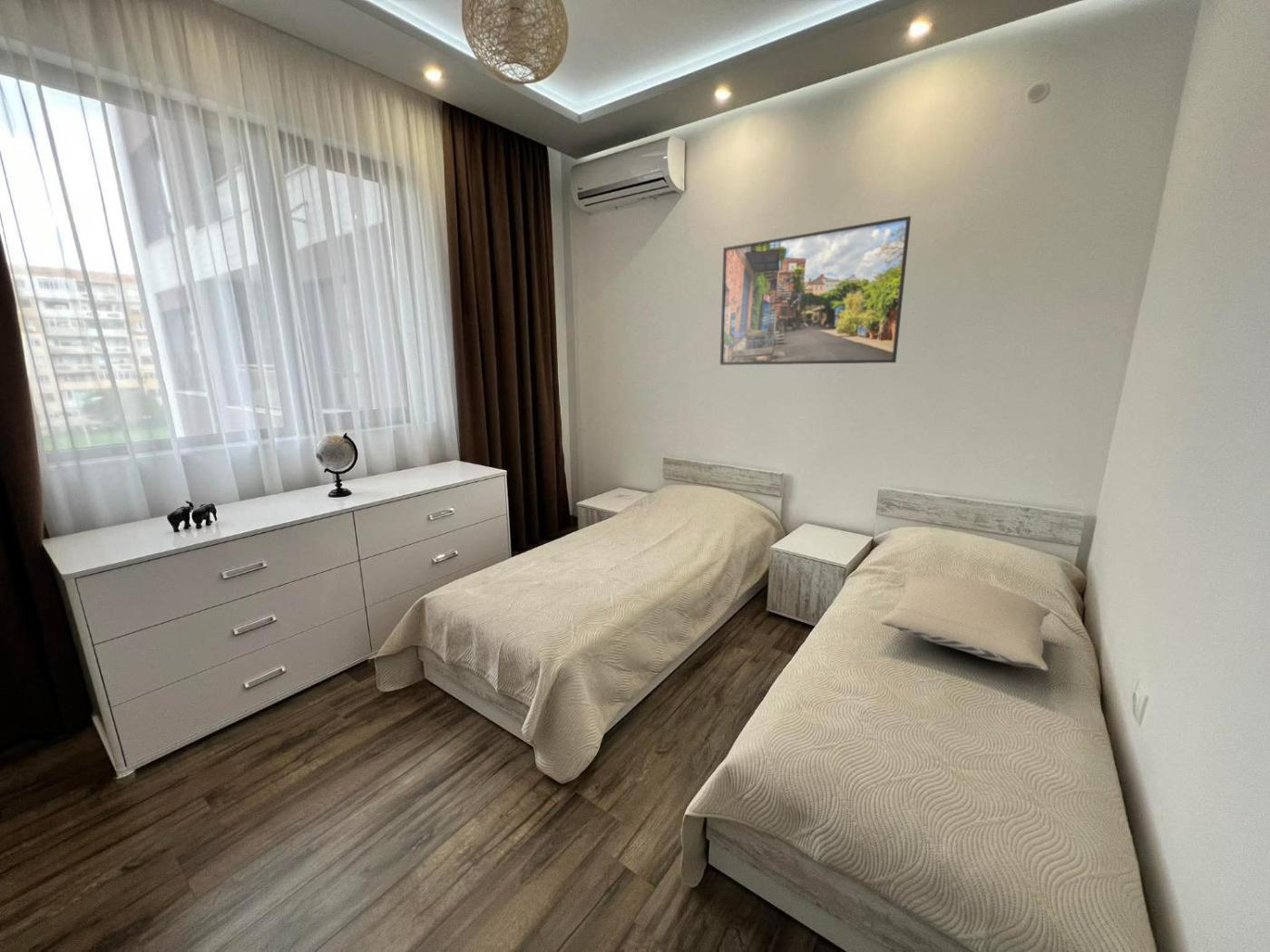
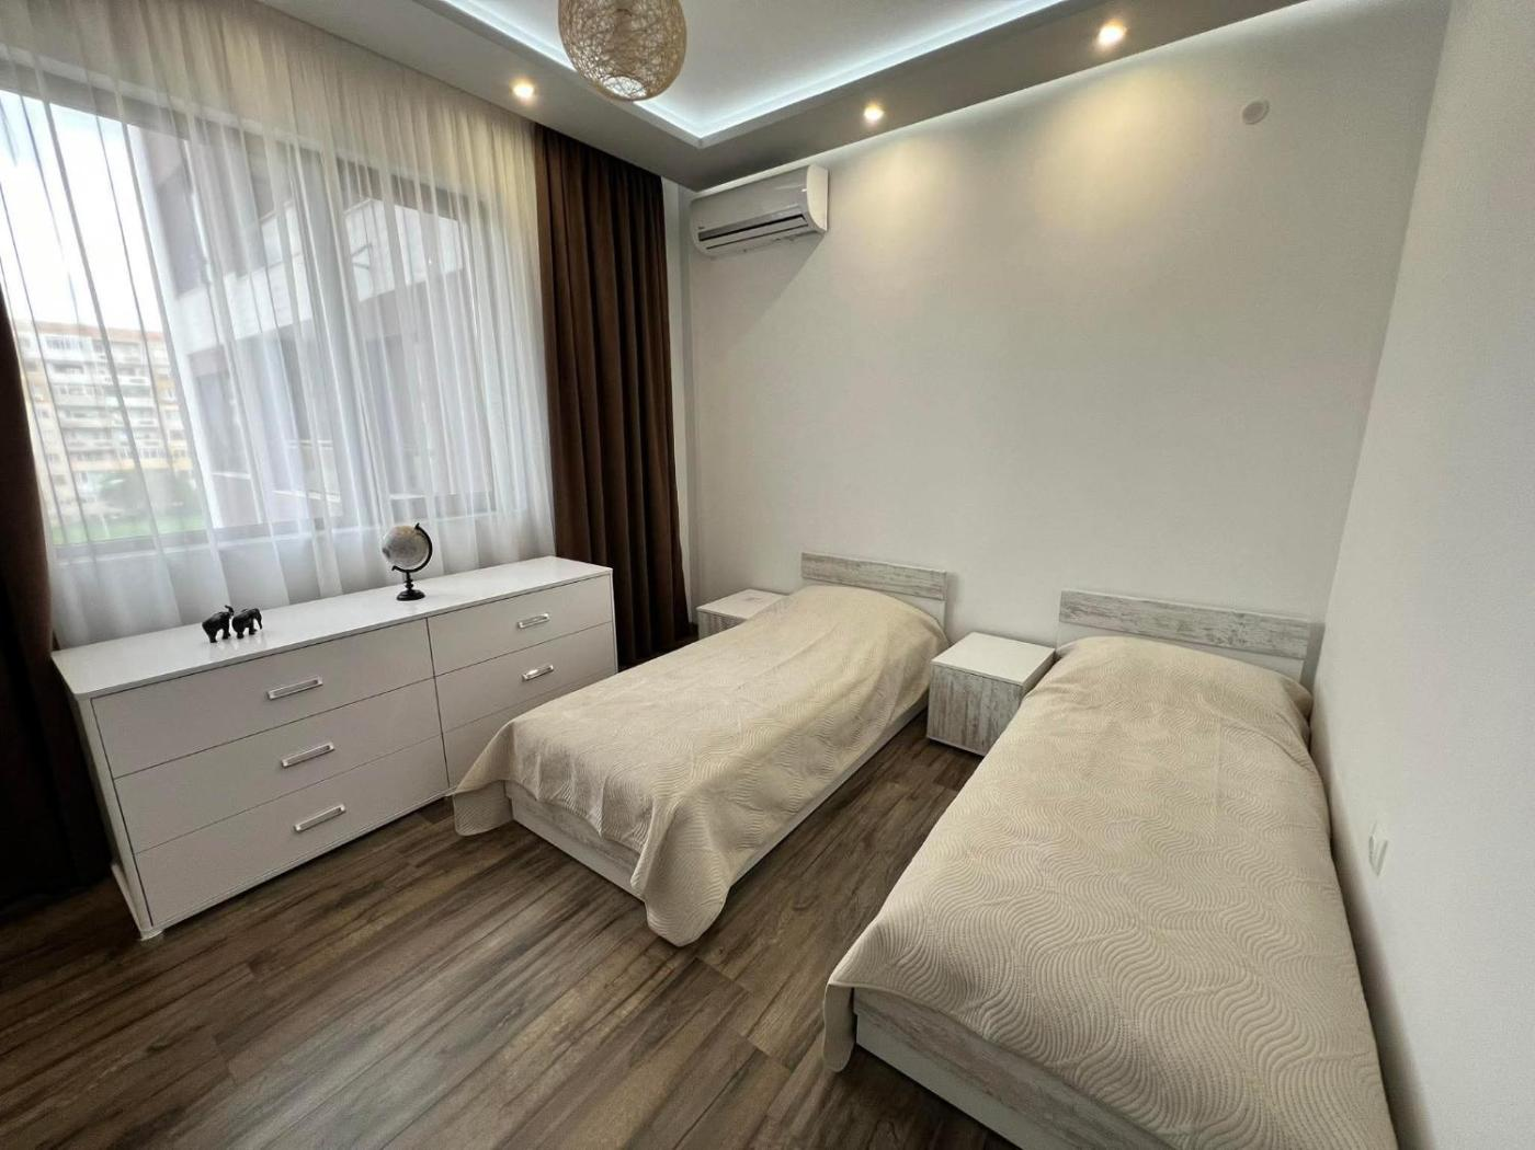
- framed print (803, 300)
- pillow (964, 617)
